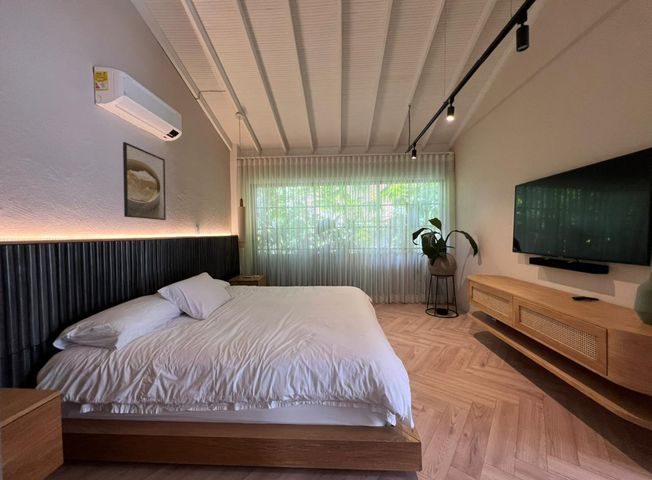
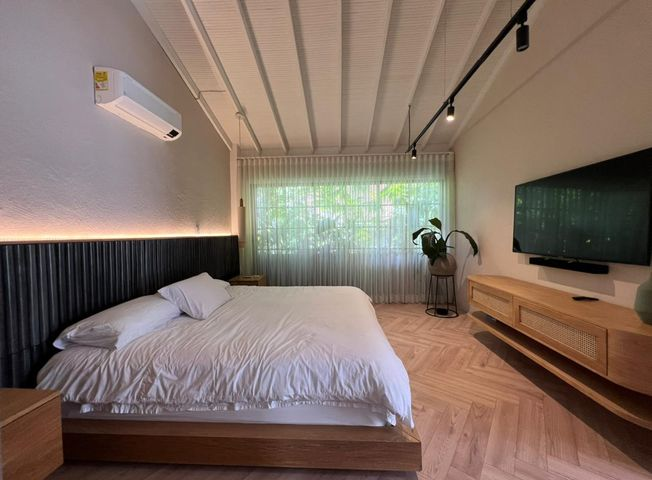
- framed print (146, 185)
